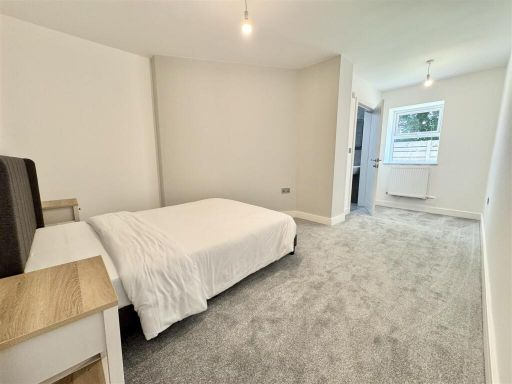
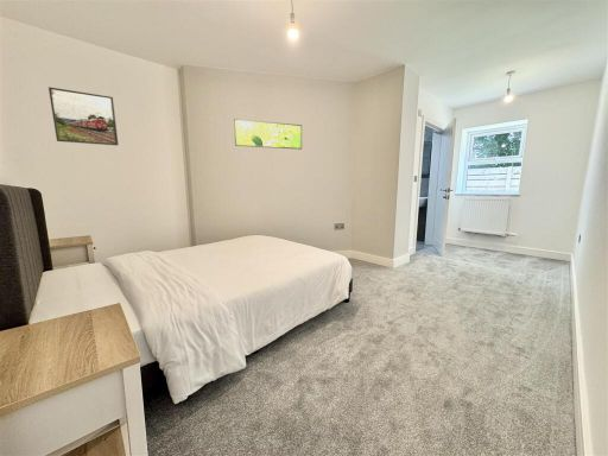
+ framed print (270, 134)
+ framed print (86, 118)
